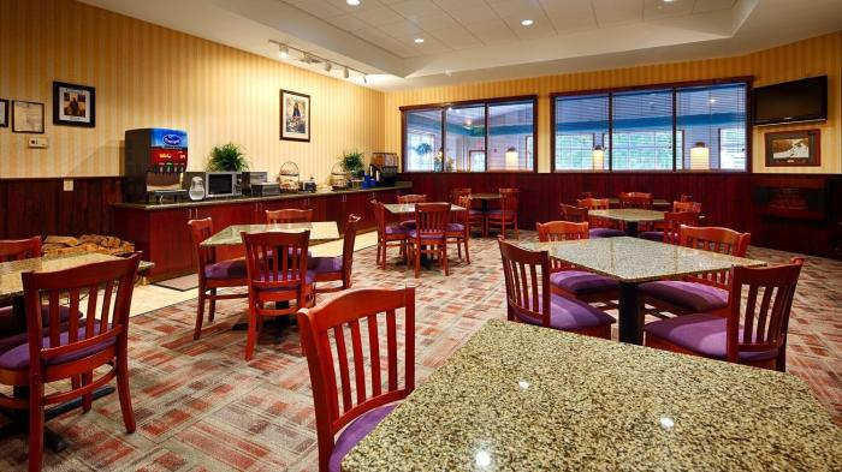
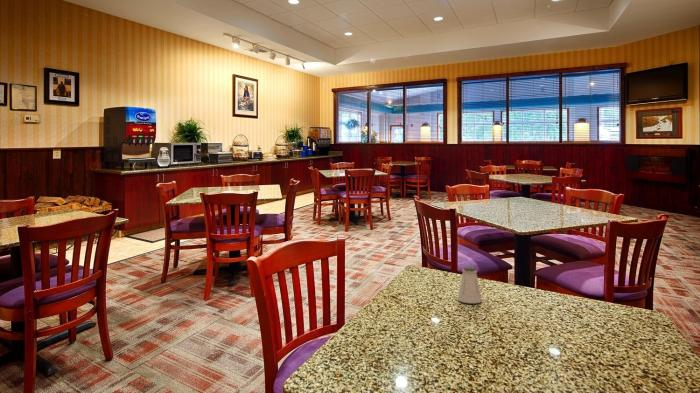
+ saltshaker (469, 283)
